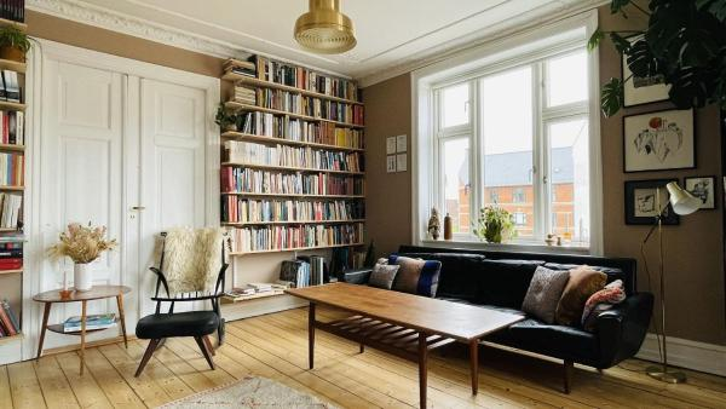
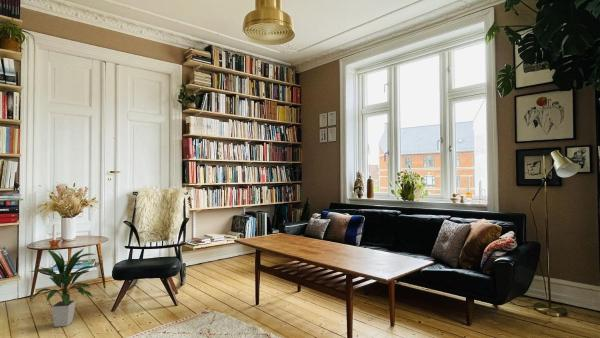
+ indoor plant (66, 284)
